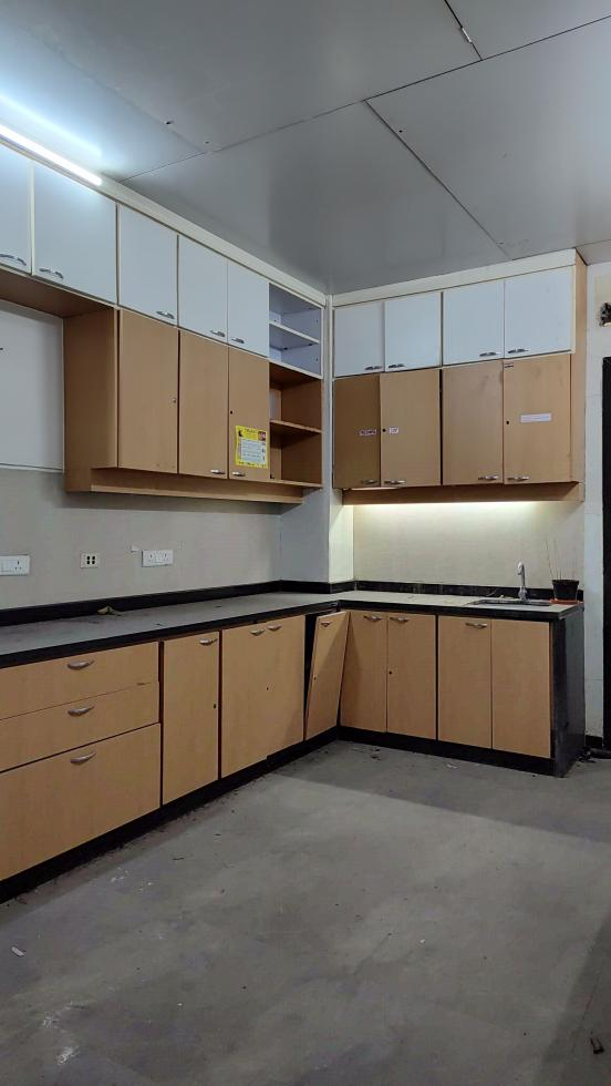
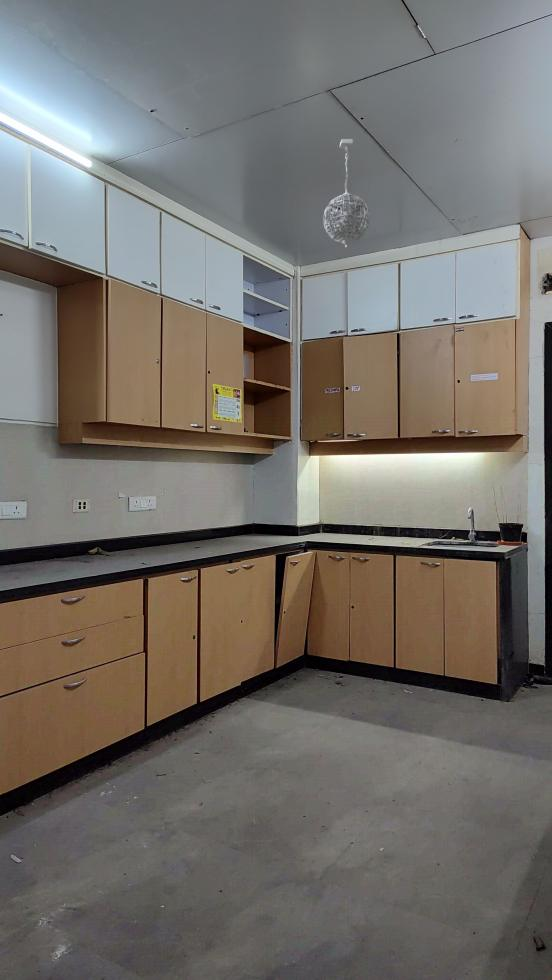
+ pendant light (346, 195)
